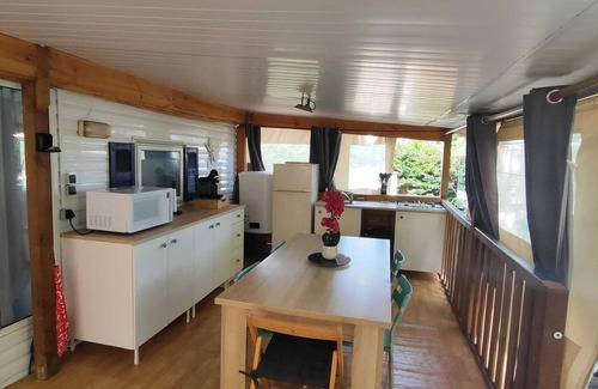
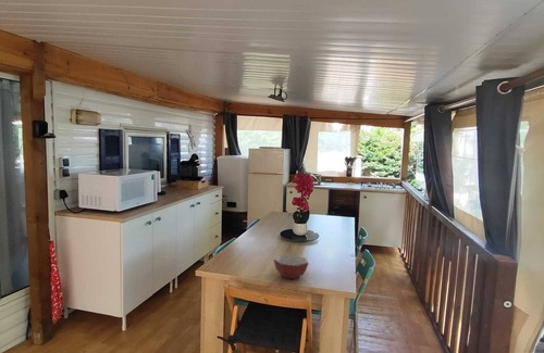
+ bowl (289, 267)
